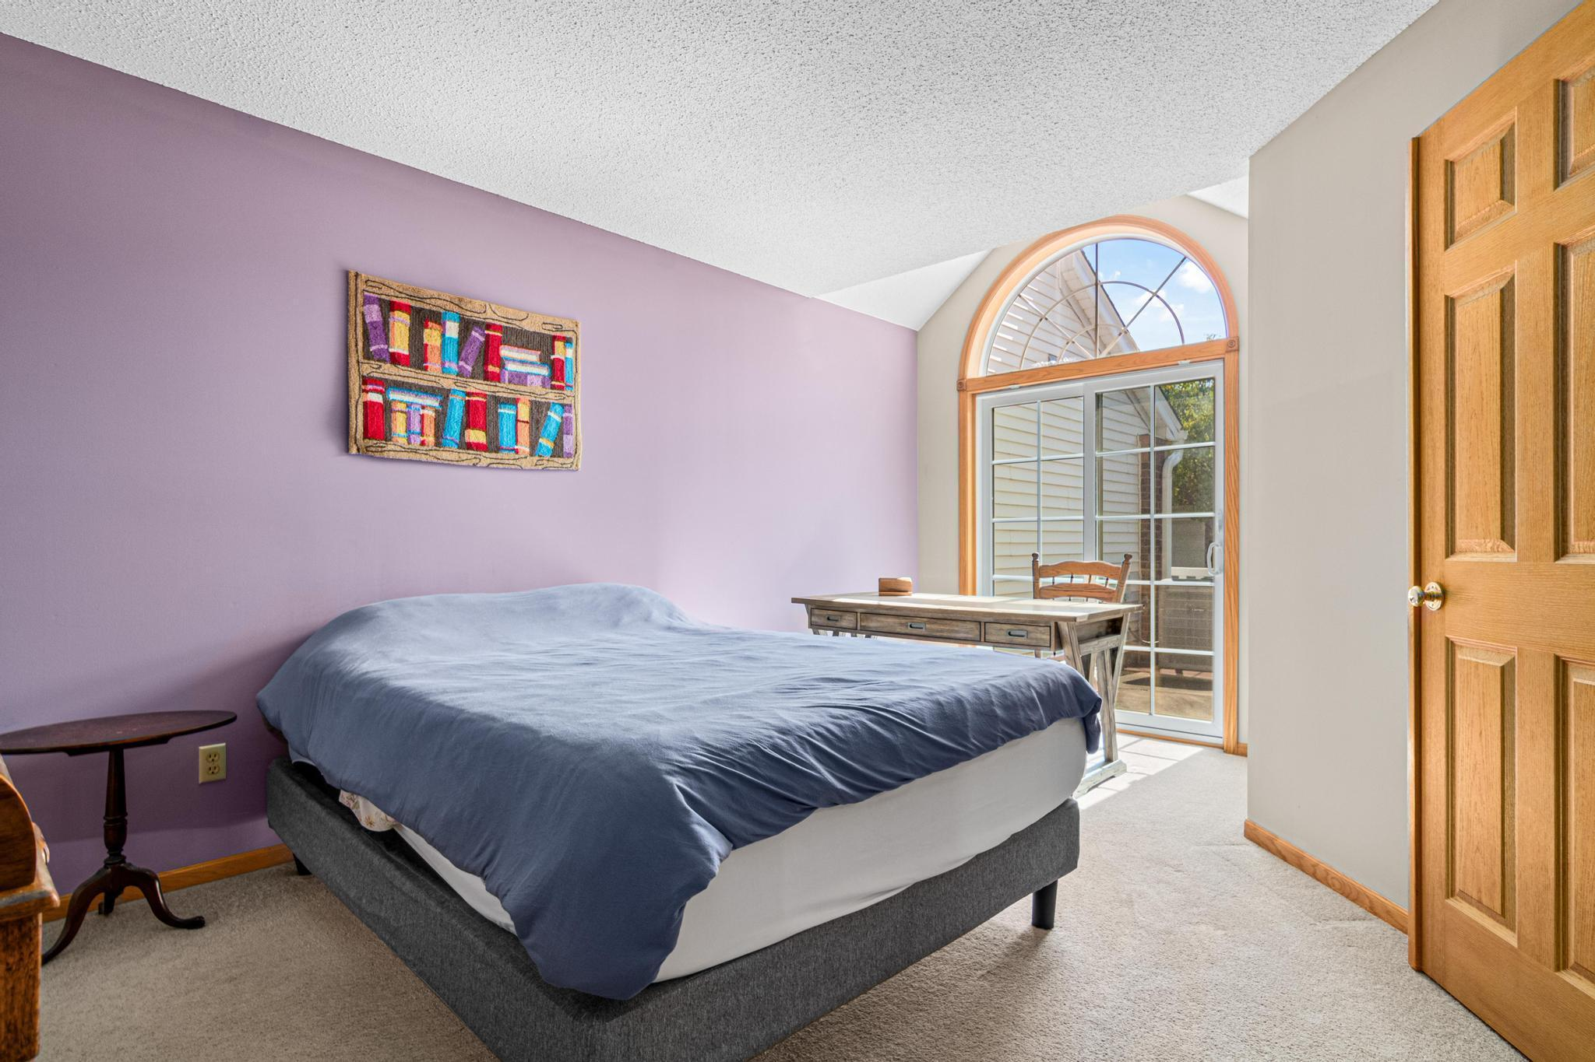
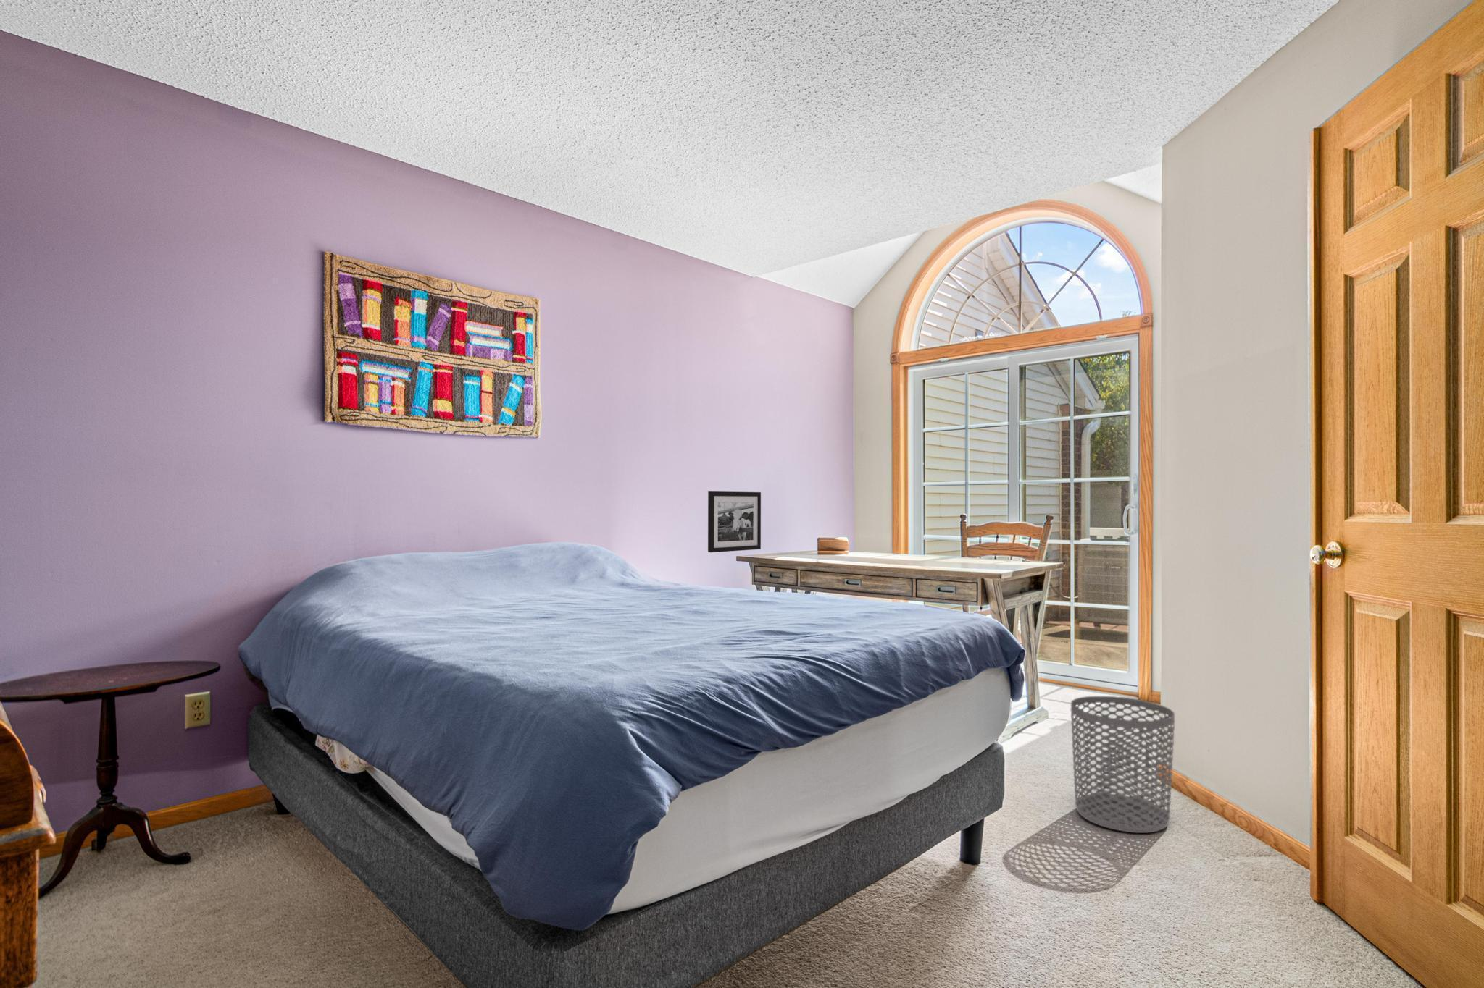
+ waste bin (1120, 762)
+ picture frame (735, 522)
